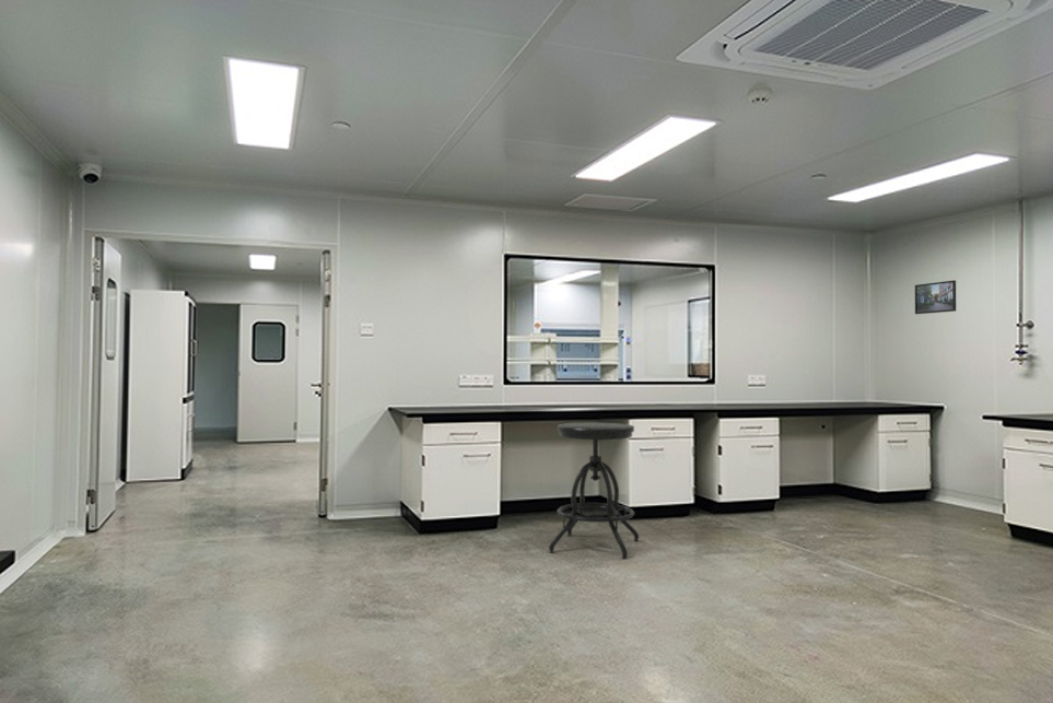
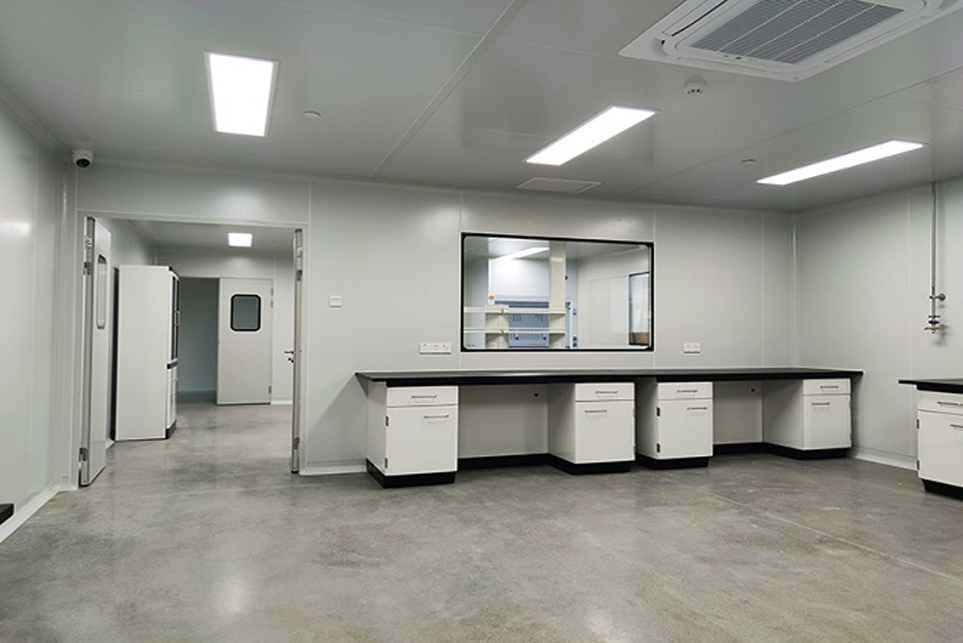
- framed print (934, 297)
- stool (595, 480)
